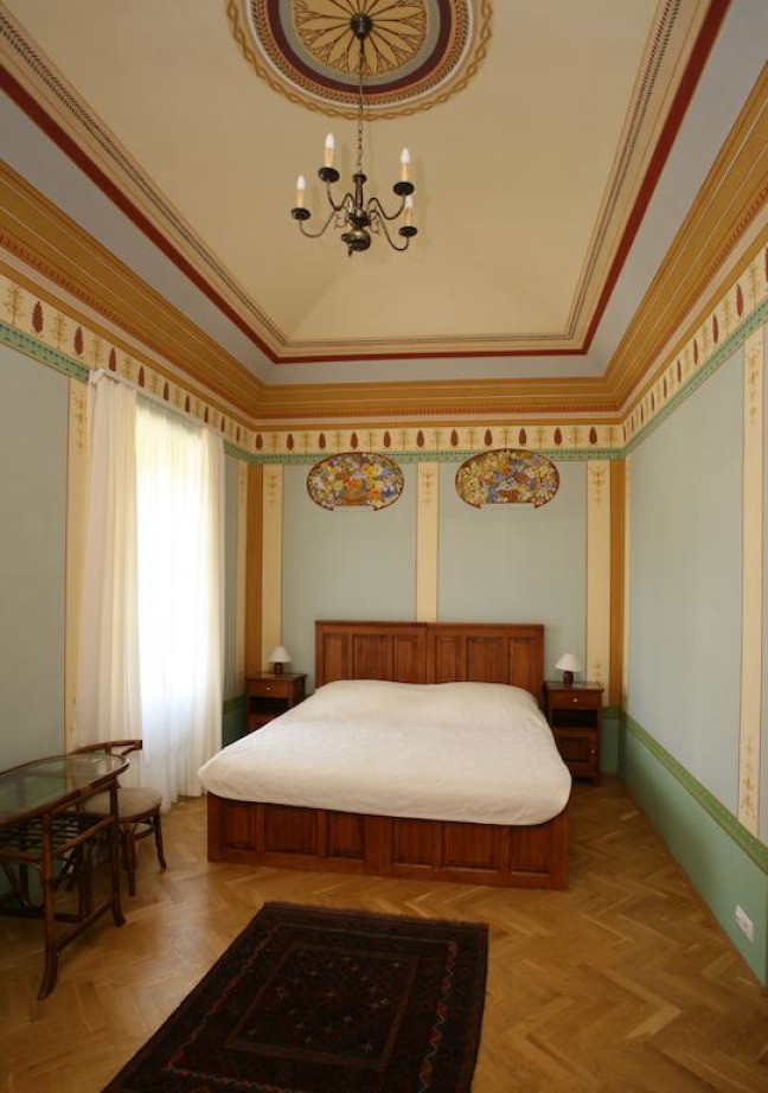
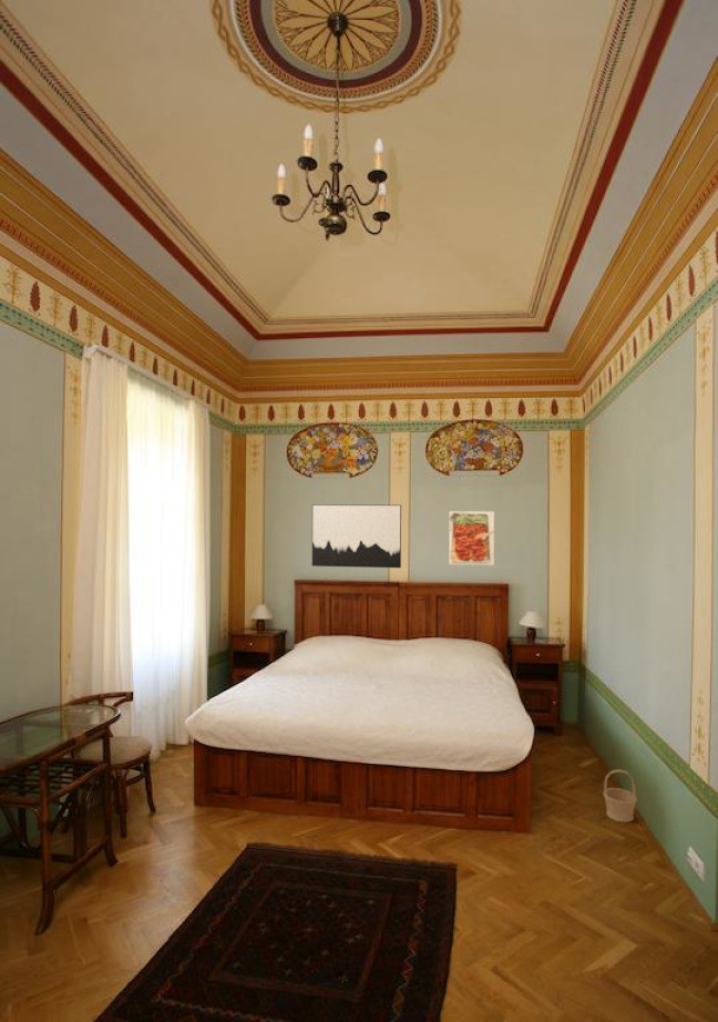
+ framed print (471, 538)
+ basket (619, 793)
+ wall art (356, 535)
